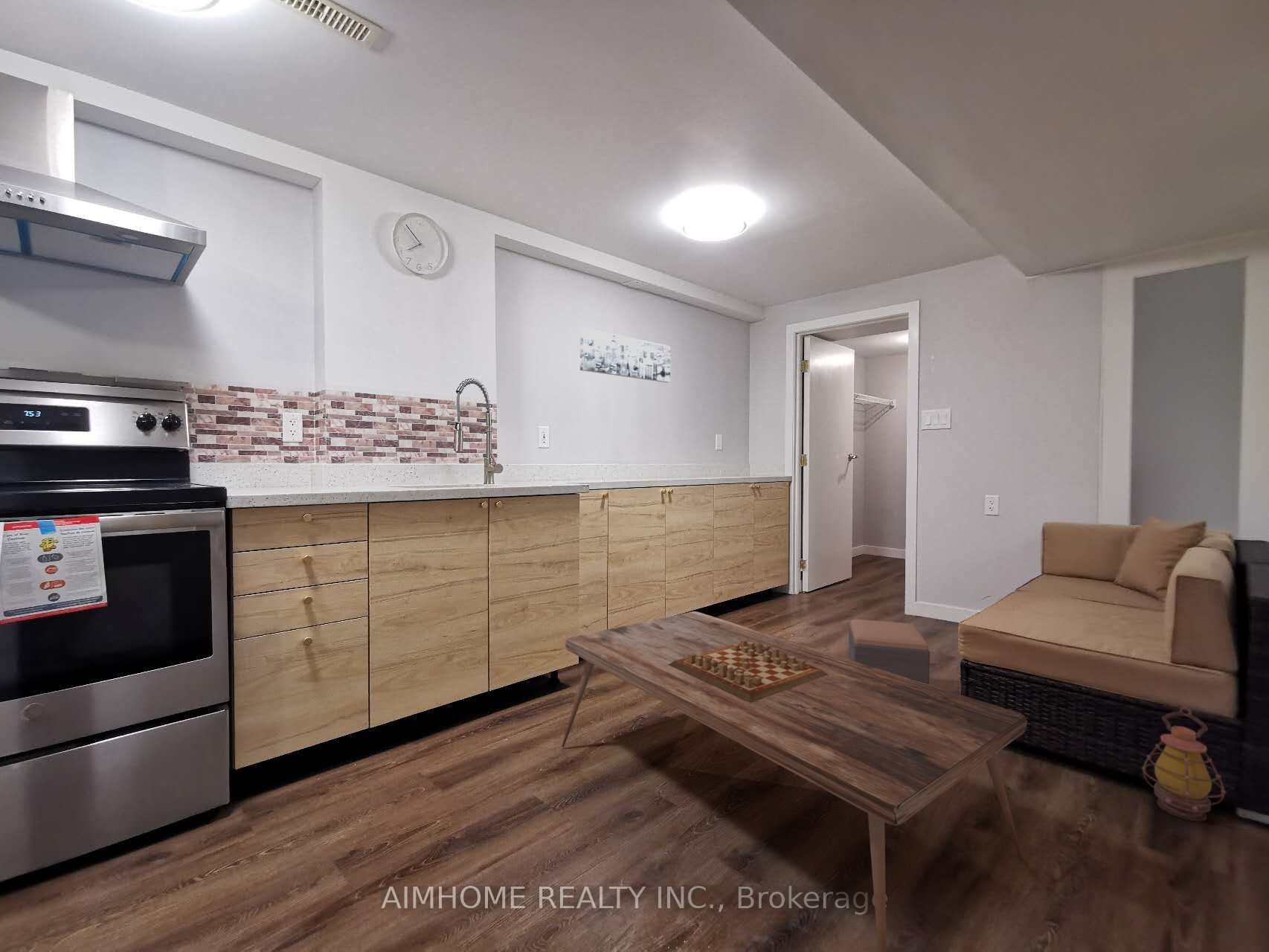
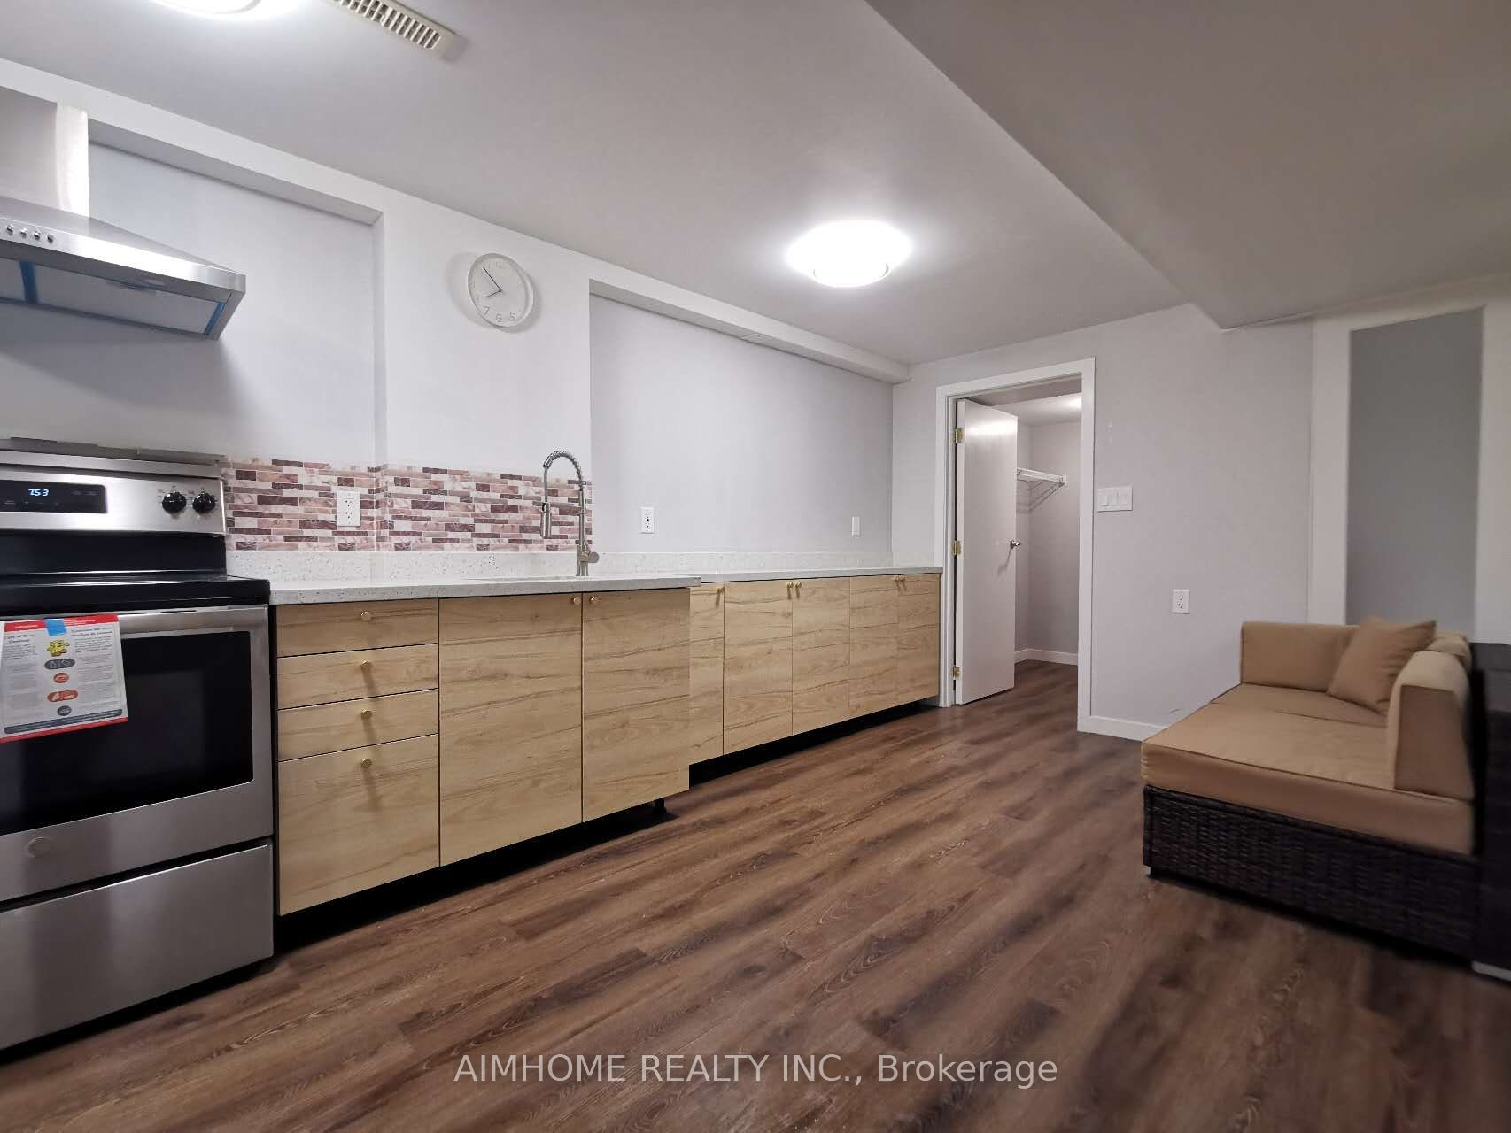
- footstool (886, 663)
- wall art (628, 357)
- coffee table (755, 724)
- lantern (1183, 759)
